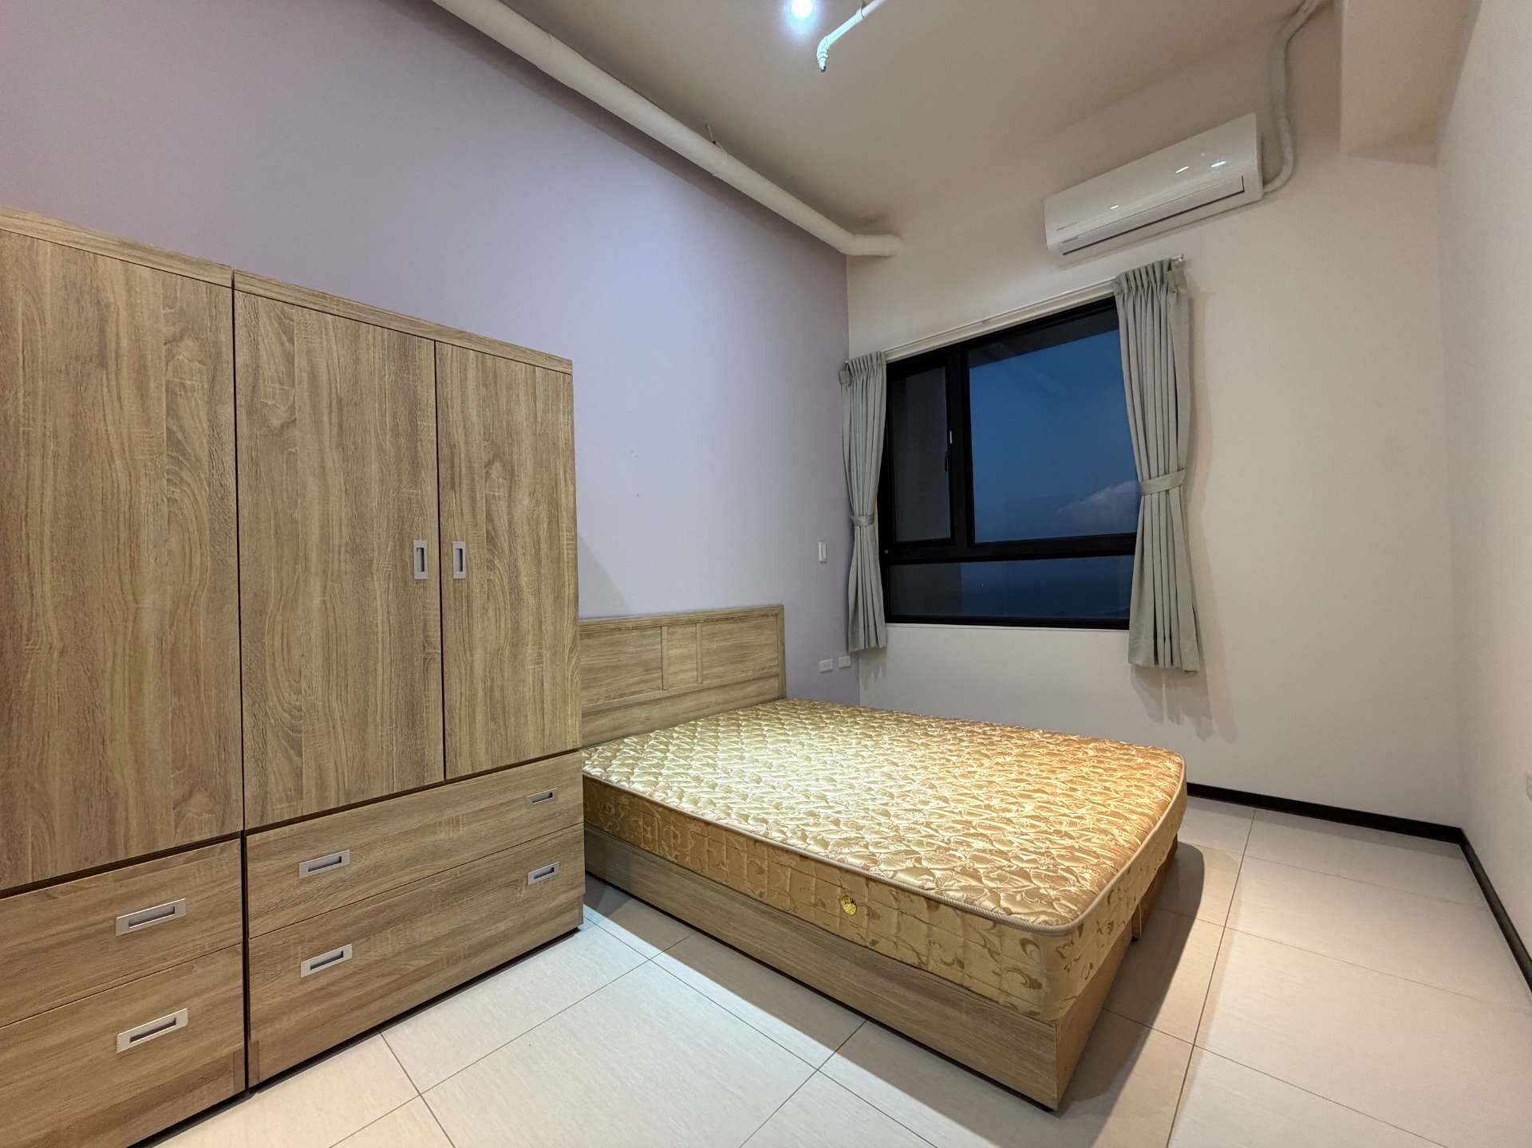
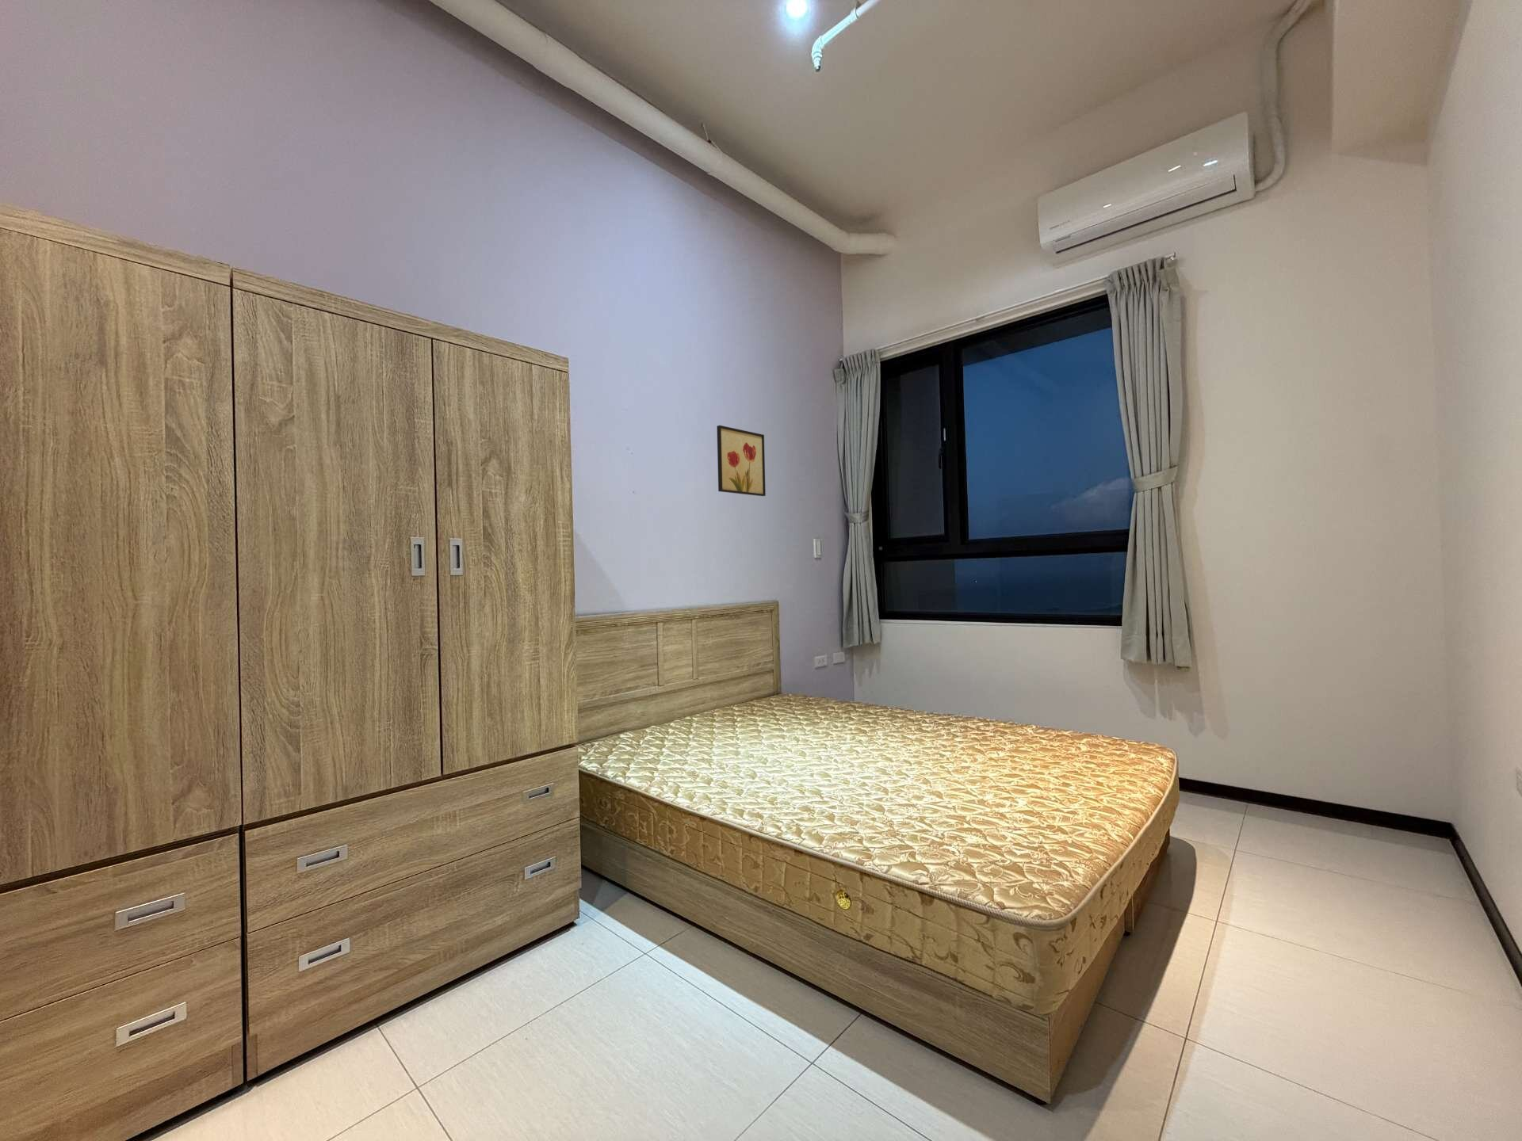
+ wall art (741, 461)
